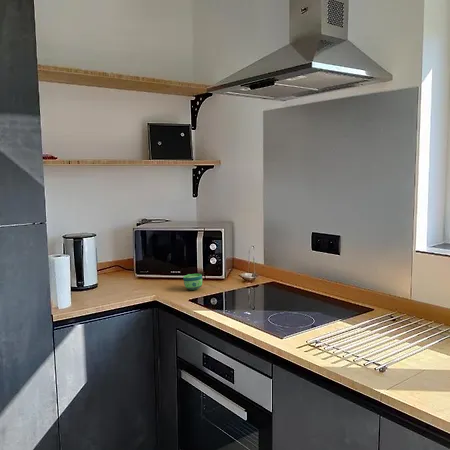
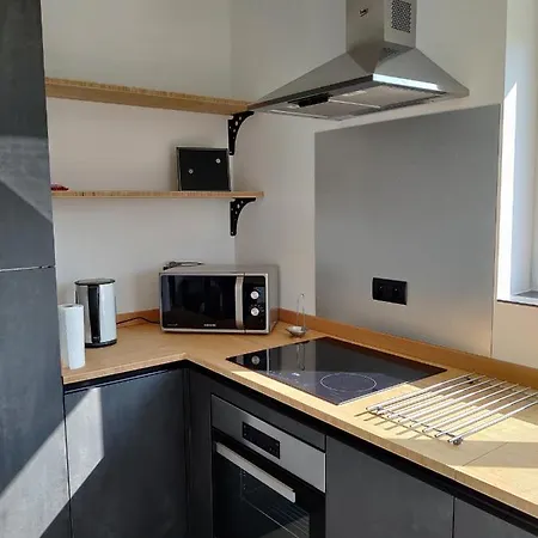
- cup (191, 281)
